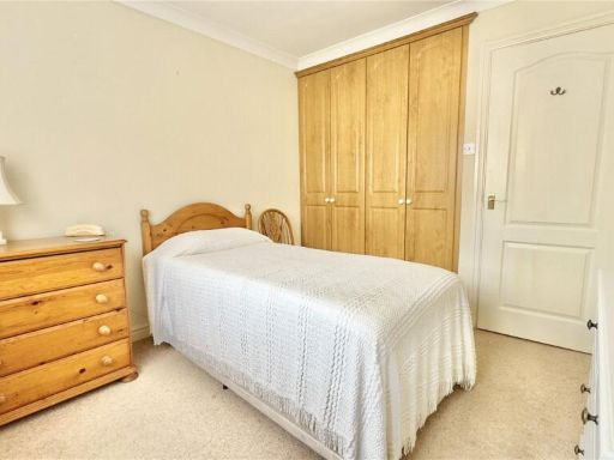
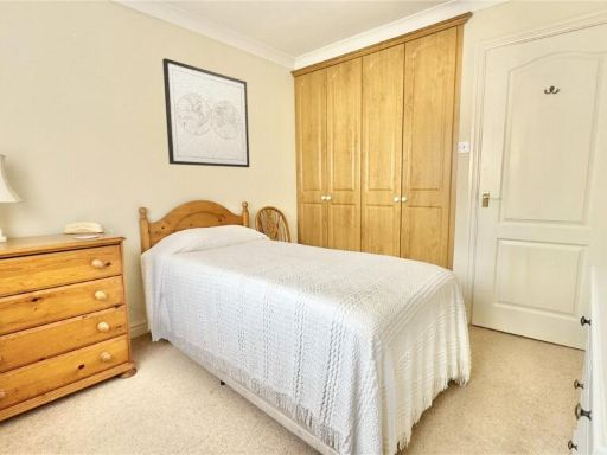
+ wall art (211, 118)
